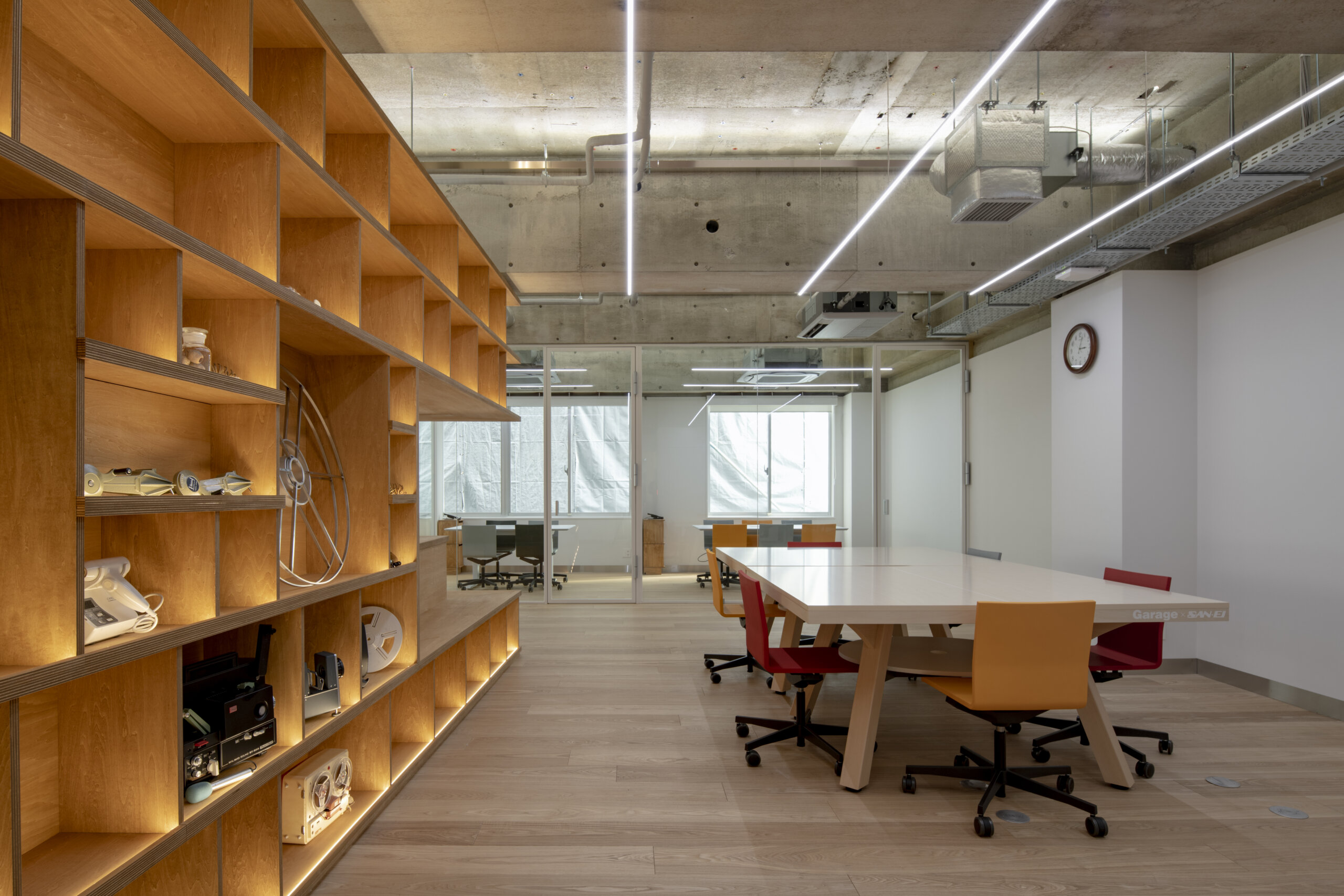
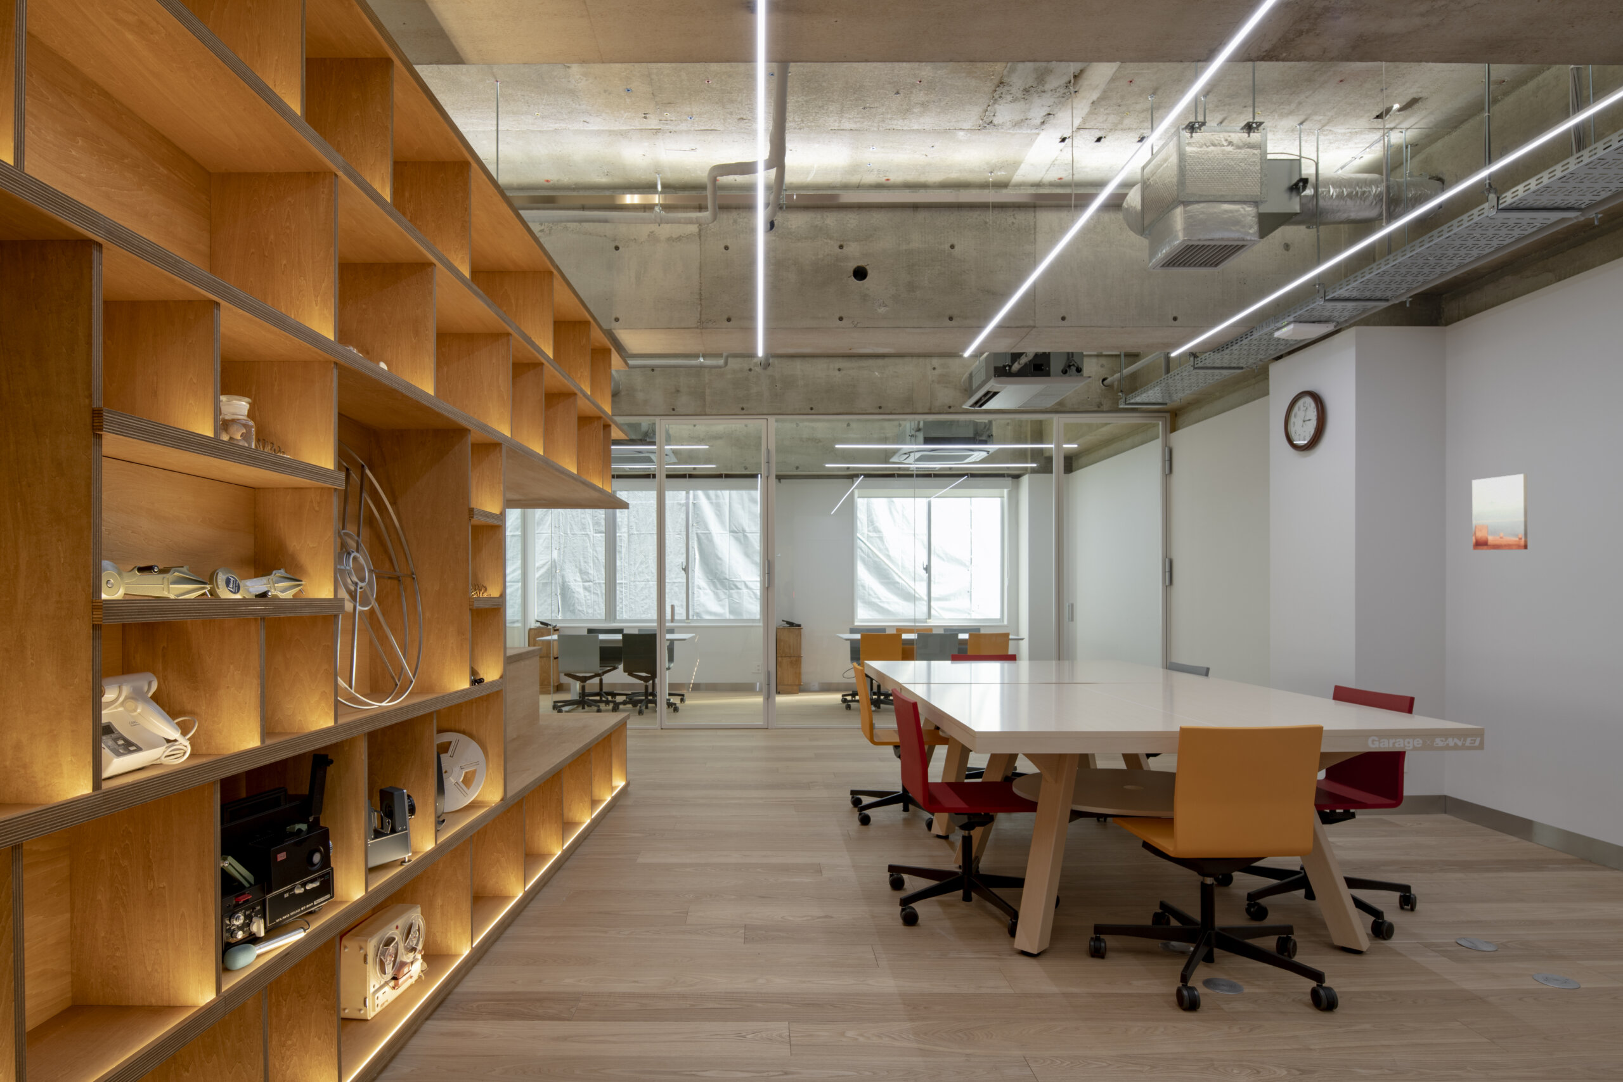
+ wall art (1499, 513)
